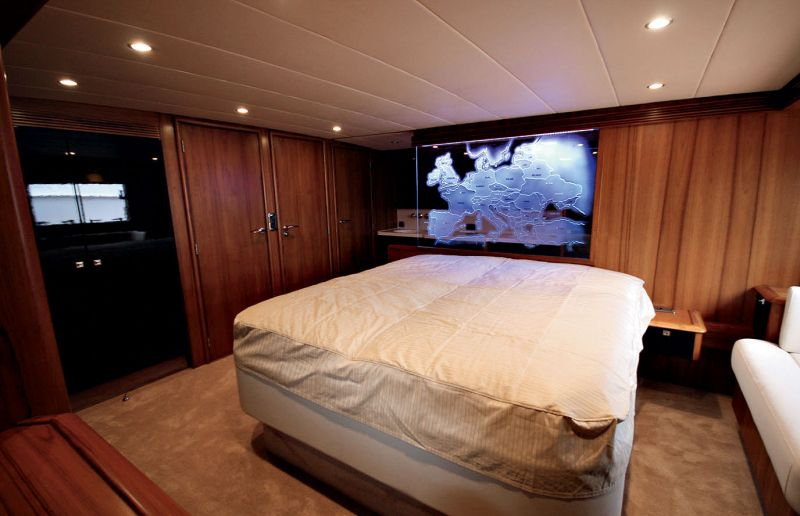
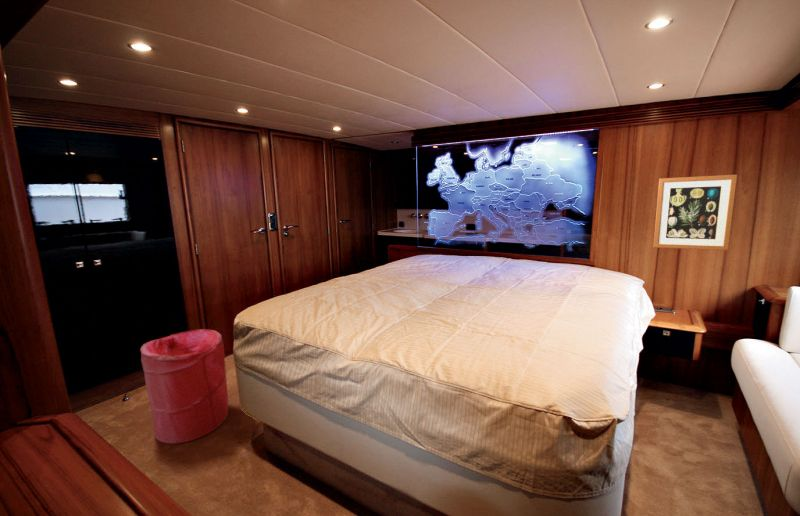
+ laundry hamper (188, 381)
+ wall art (692, 213)
